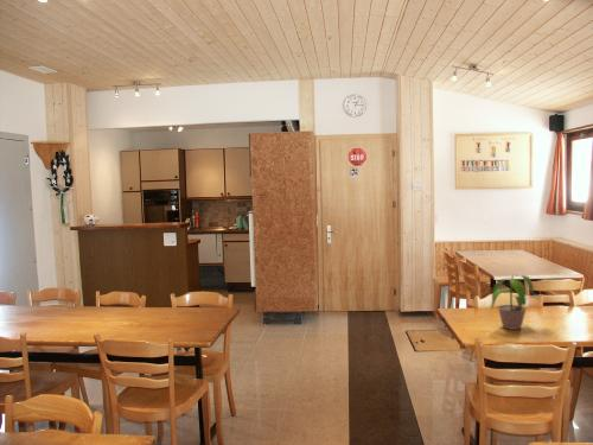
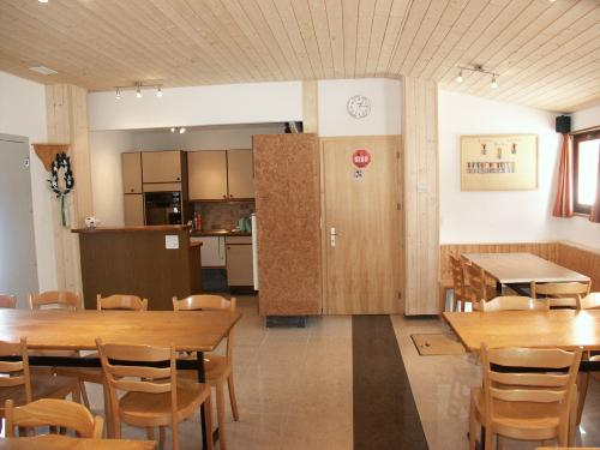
- potted plant (511, 300)
